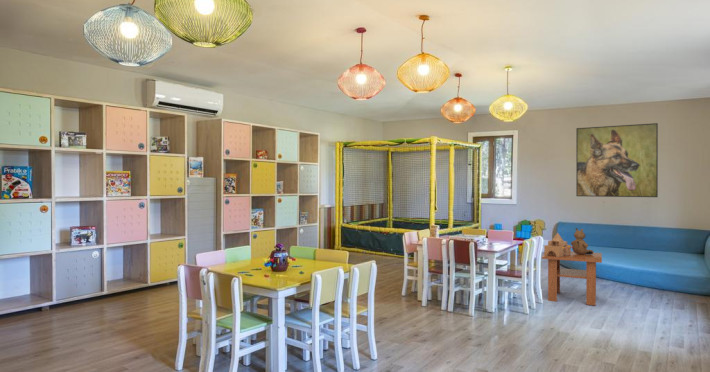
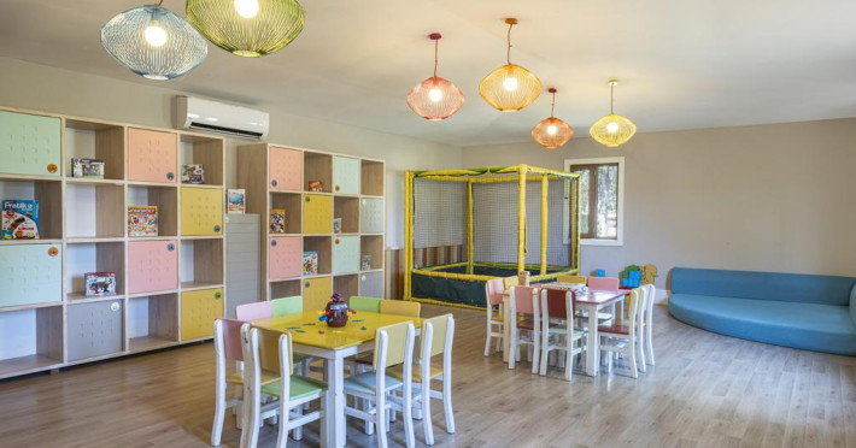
- toy castle (556, 243)
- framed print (615, 161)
- coffee table (572, 276)
- teddy bear (582, 240)
